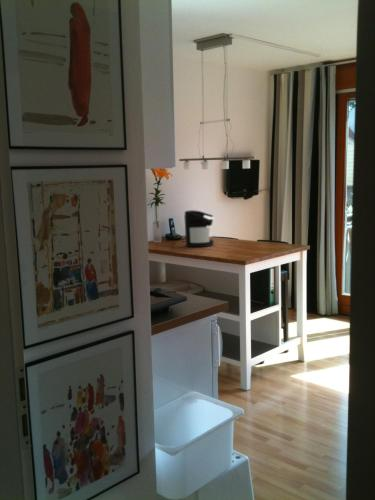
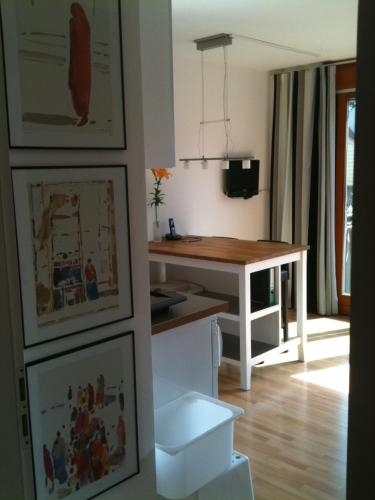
- coffee maker (200, 227)
